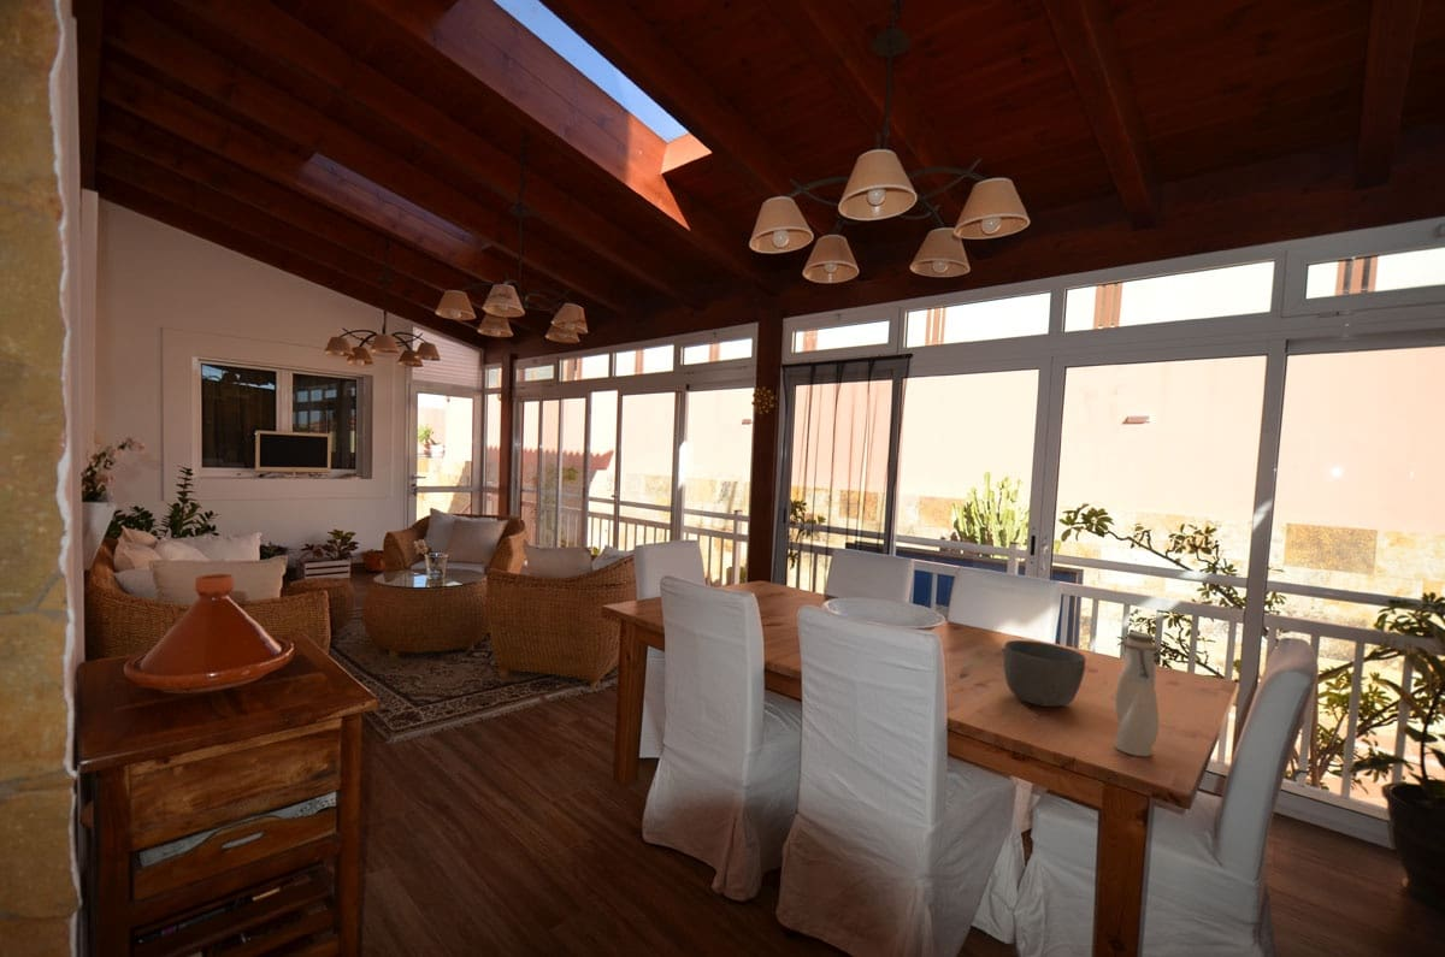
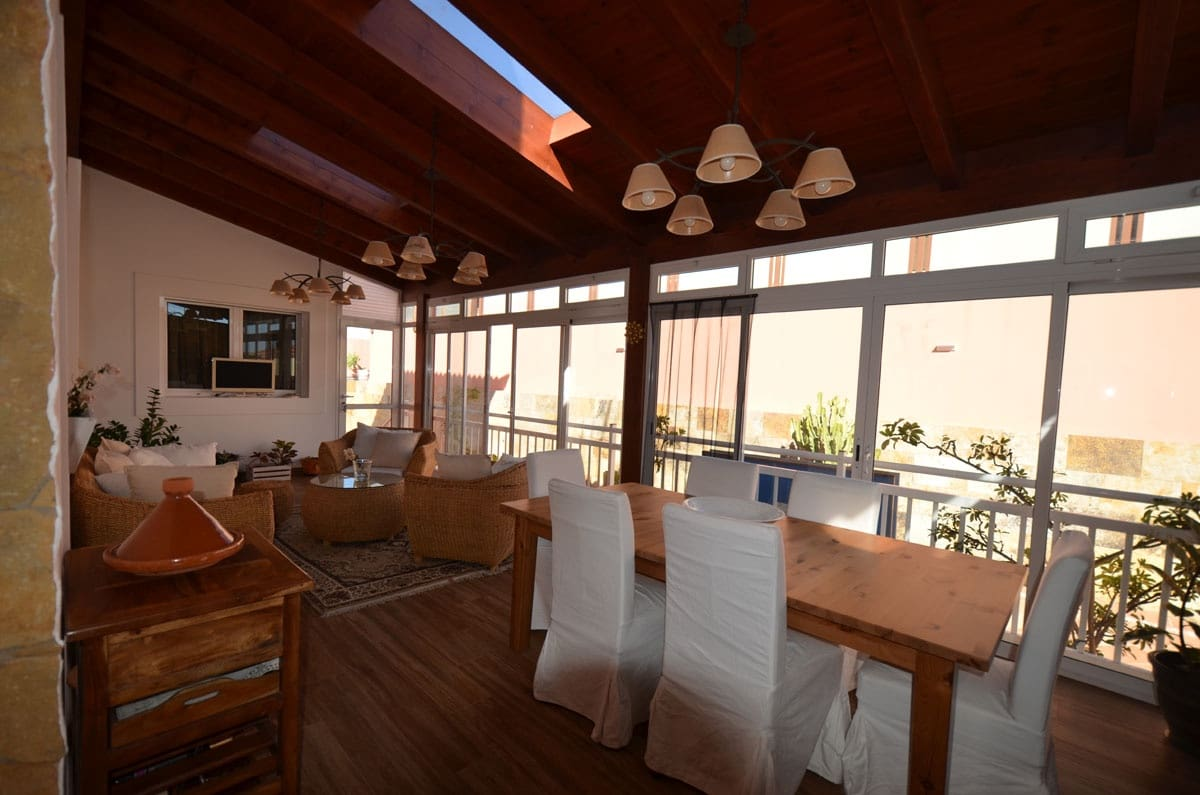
- bowl (1042, 675)
- water bottle (1138, 692)
